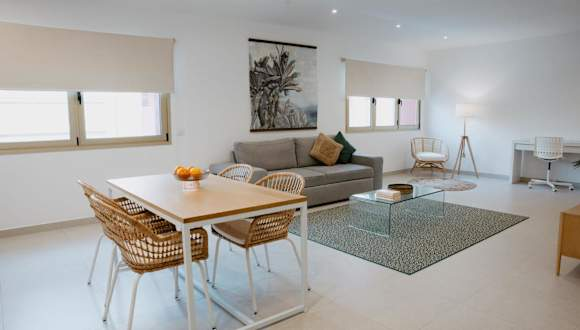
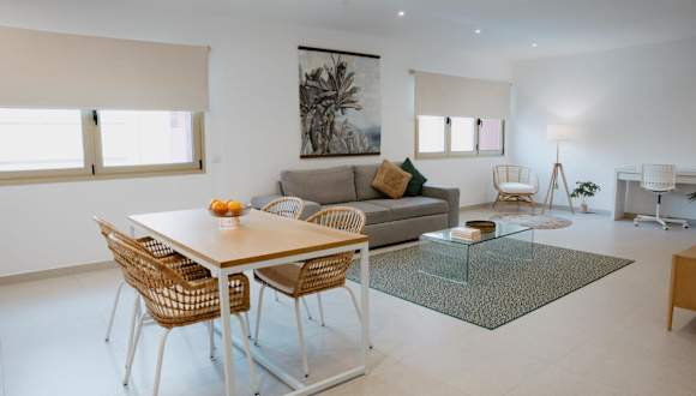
+ potted plant (583, 196)
